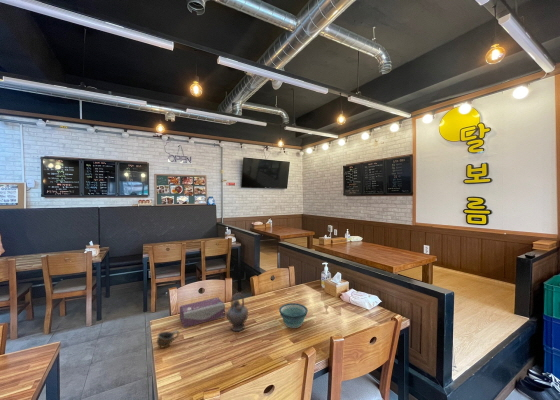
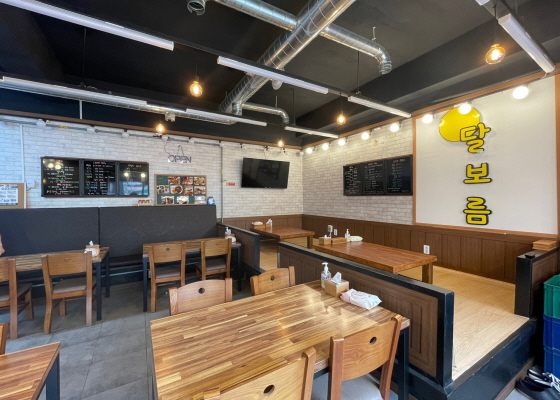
- tissue box (202, 310)
- bowl (293, 316)
- cup (167, 339)
- teapot (235, 310)
